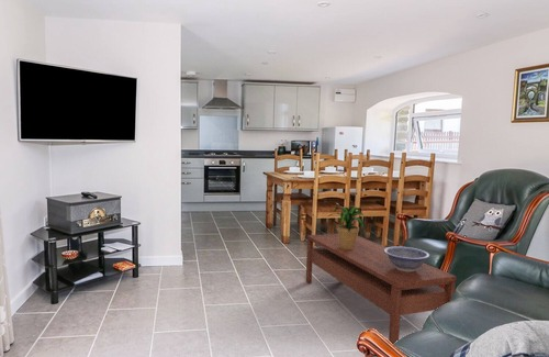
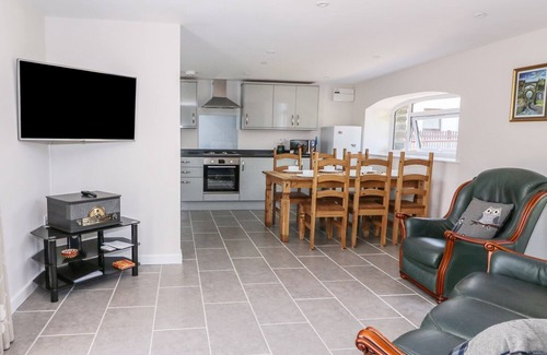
- potted plant (347, 227)
- coffee table (367, 279)
- decorative bowl (405, 259)
